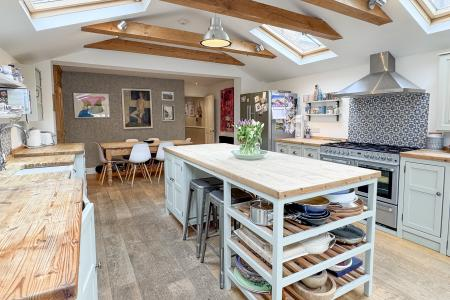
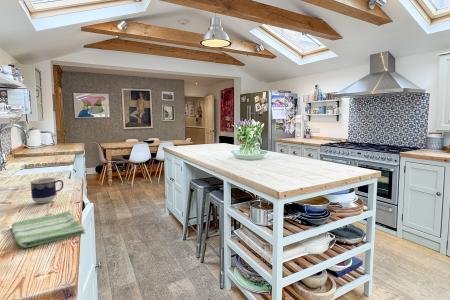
+ dish towel (48, 227)
+ cup (47, 190)
